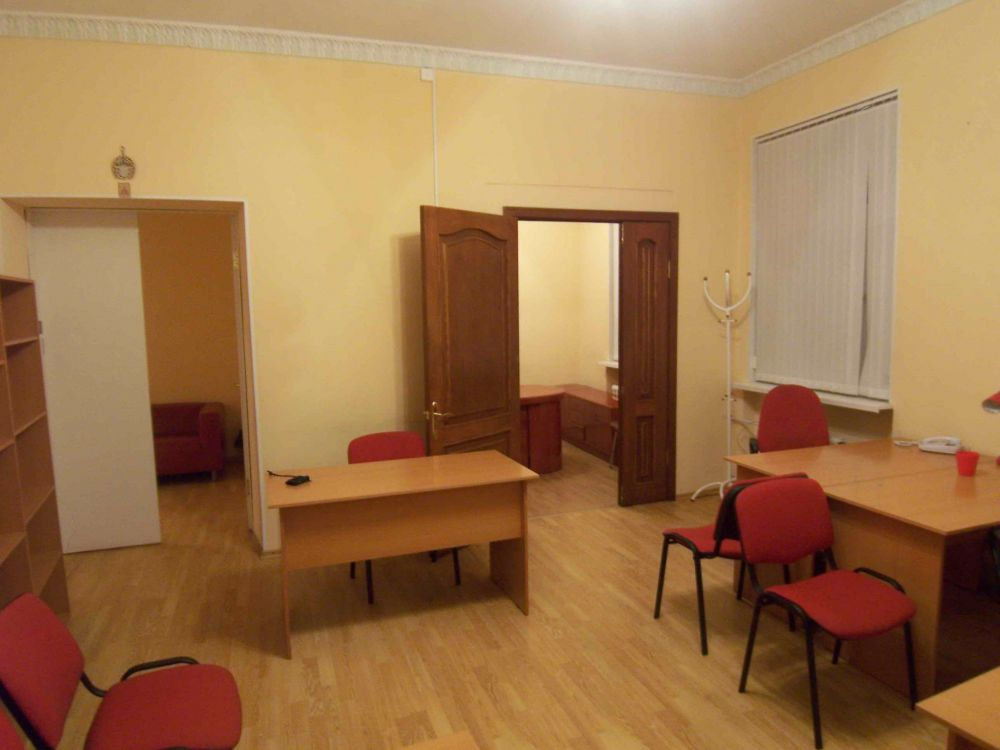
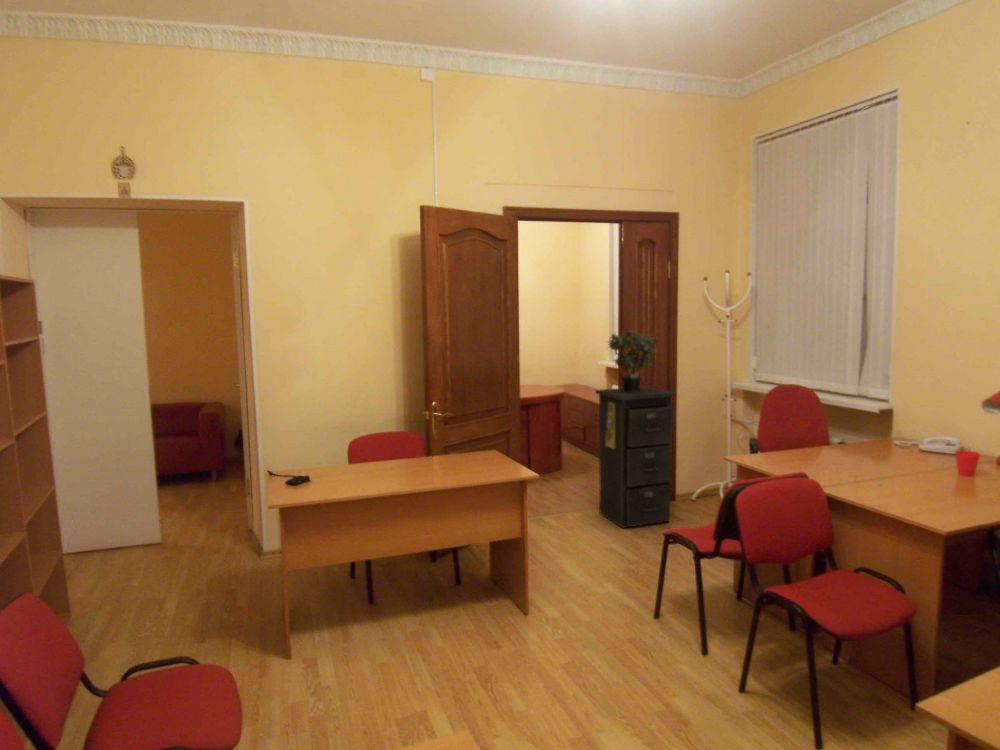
+ potted plant (634, 360)
+ filing cabinet (636, 456)
